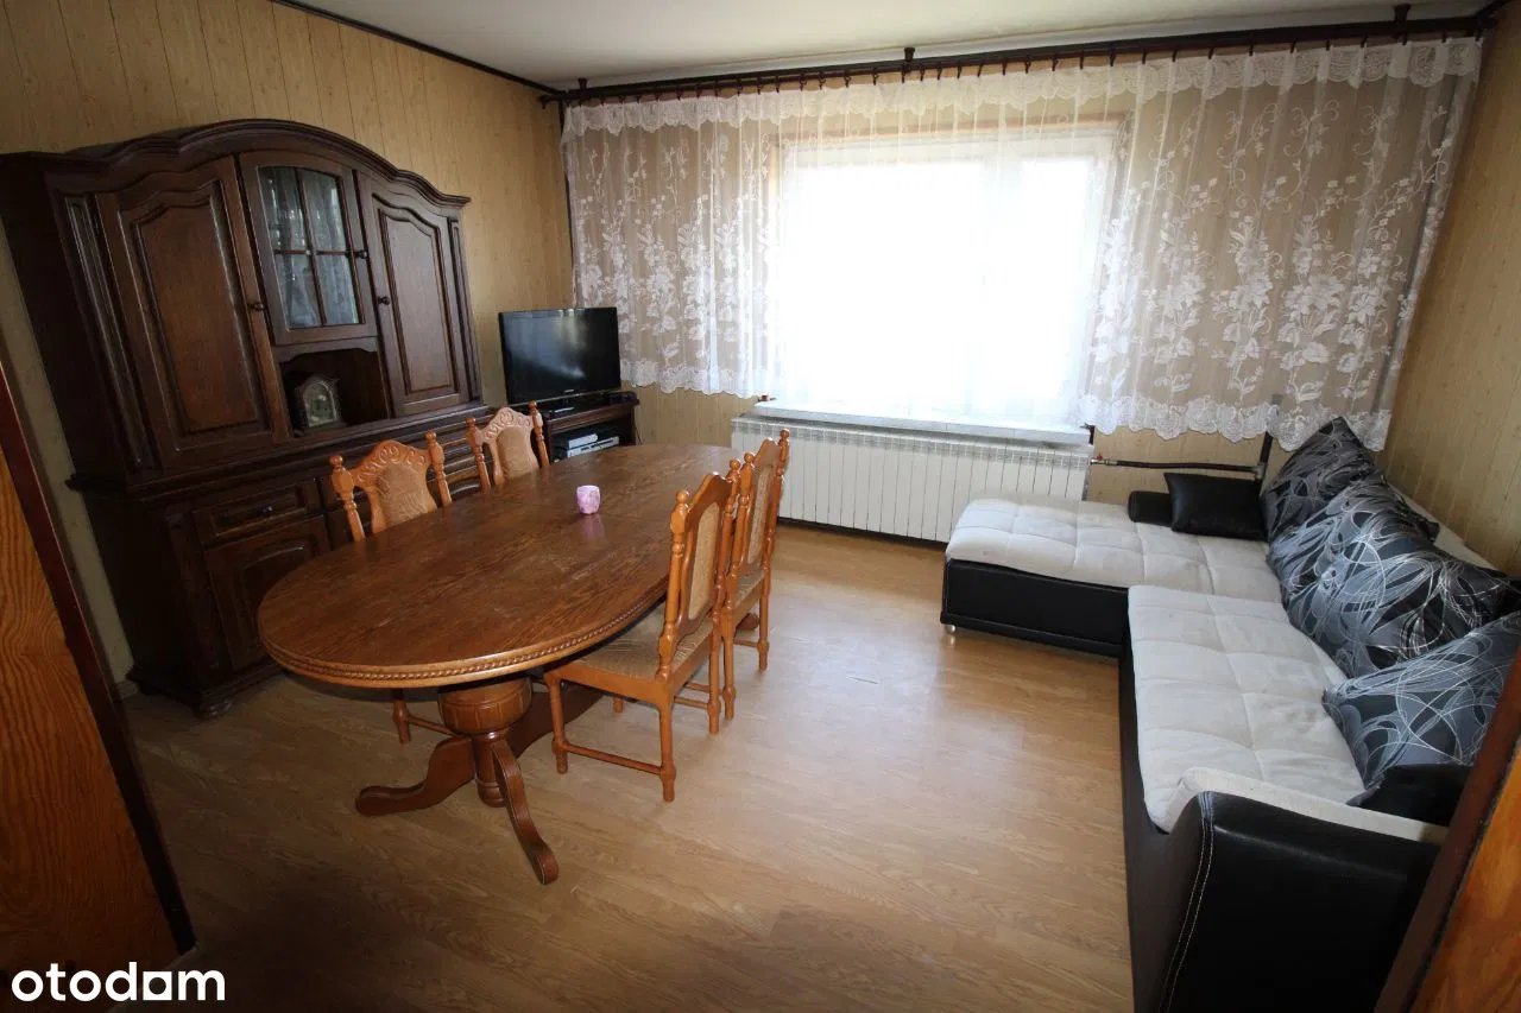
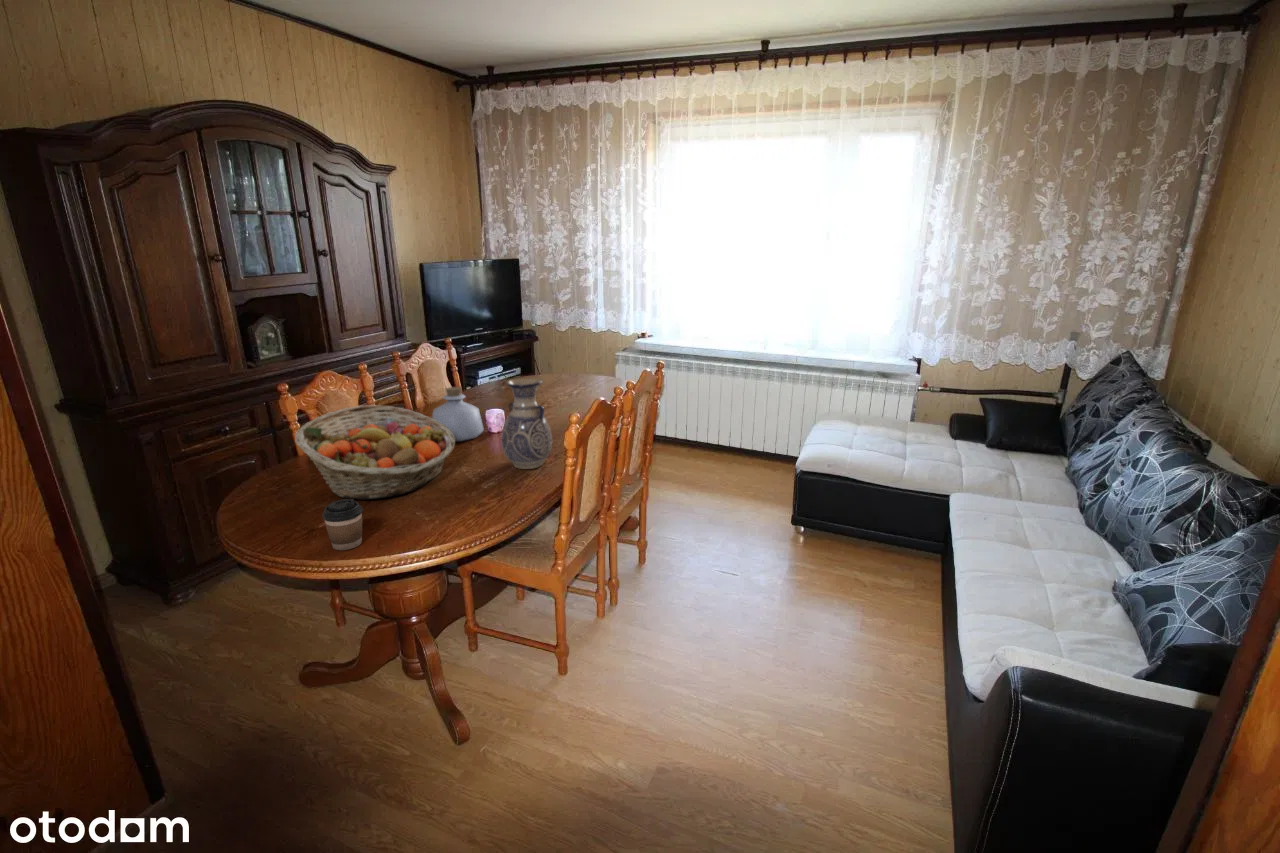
+ fruit basket (381, 448)
+ coffee cup (344, 522)
+ bottle (456, 411)
+ vase (526, 423)
